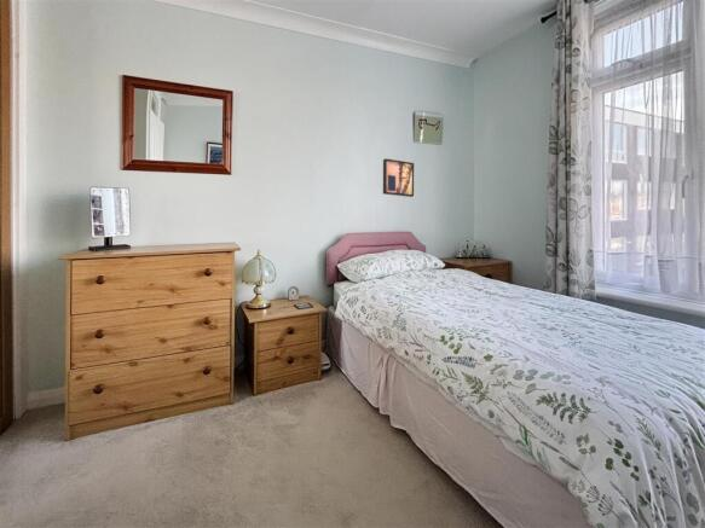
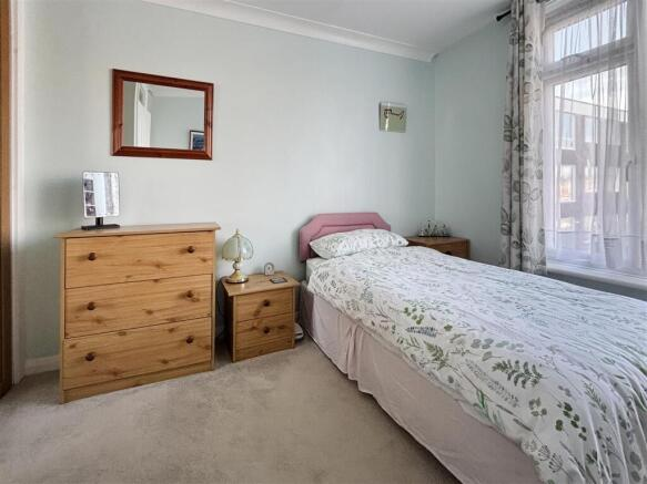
- wall art (398, 178)
